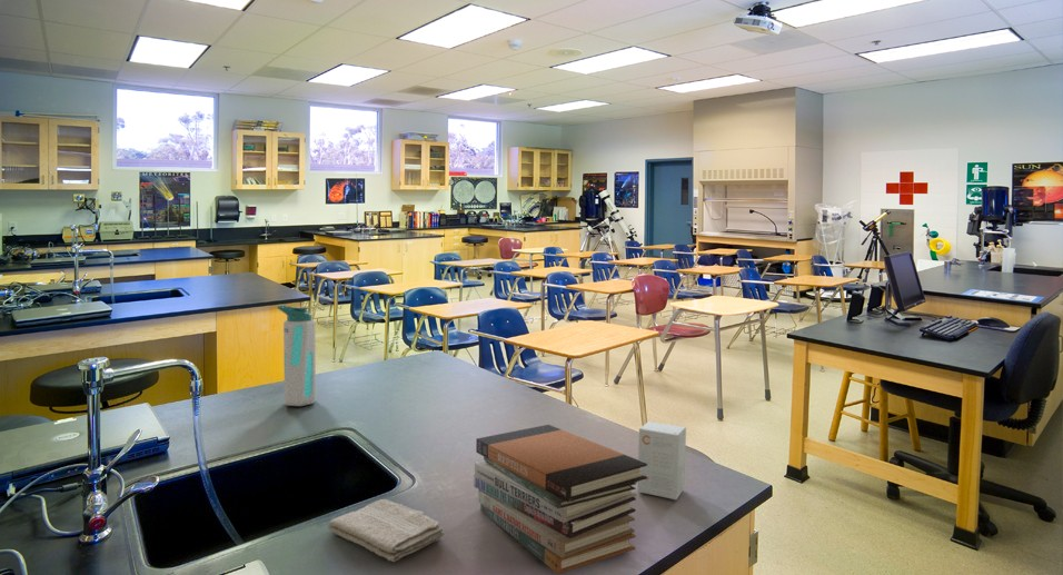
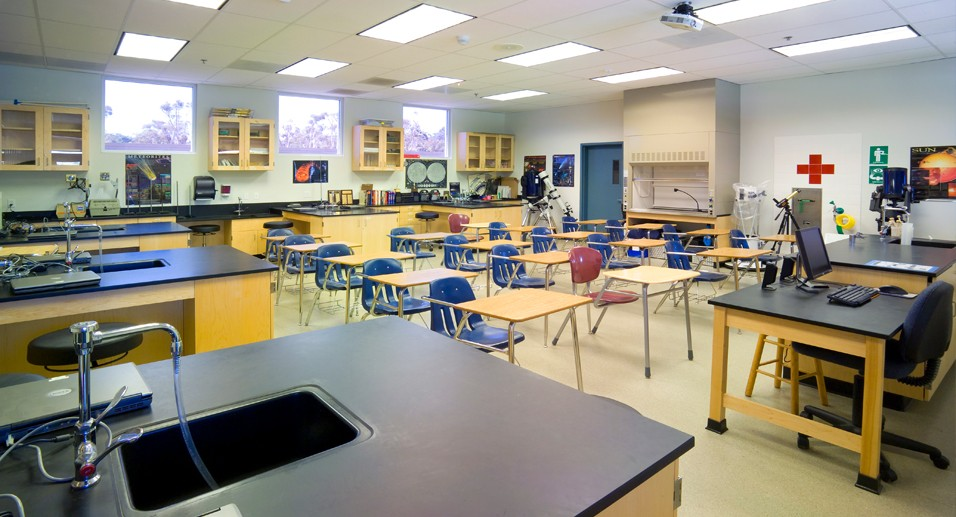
- book stack (554, 488)
- water bottle (297, 354)
- washcloth (386, 526)
- small box (662, 458)
